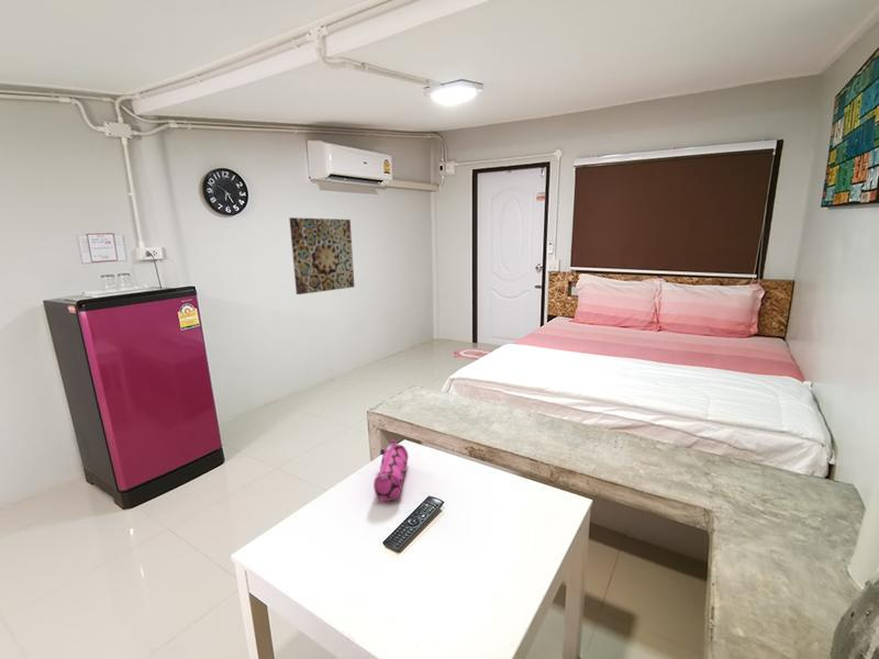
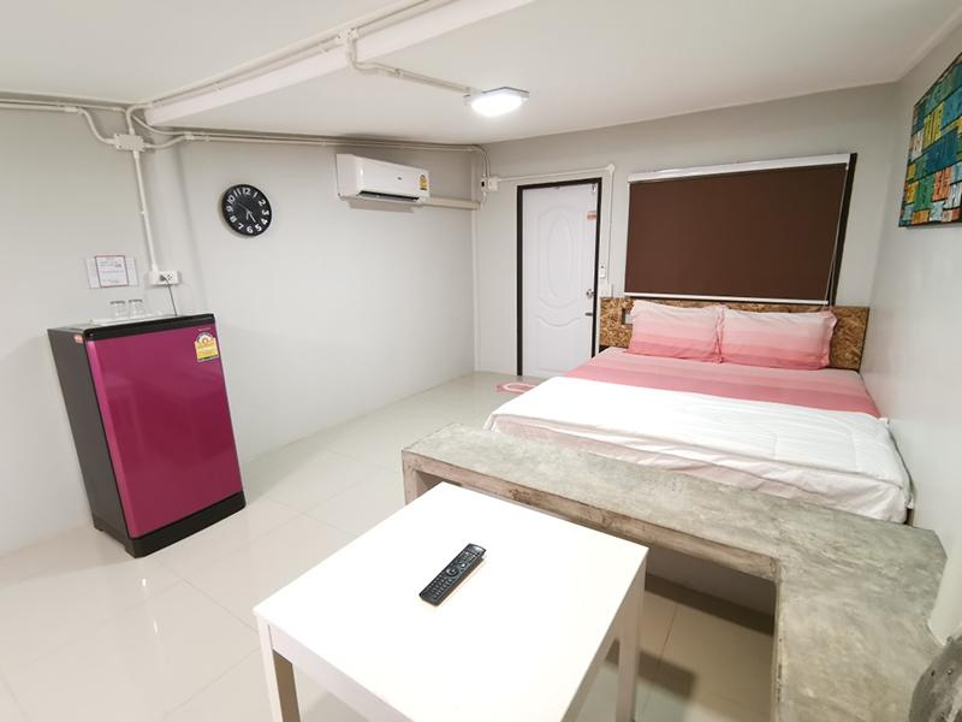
- pencil case (390, 468)
- wall art (324, 255)
